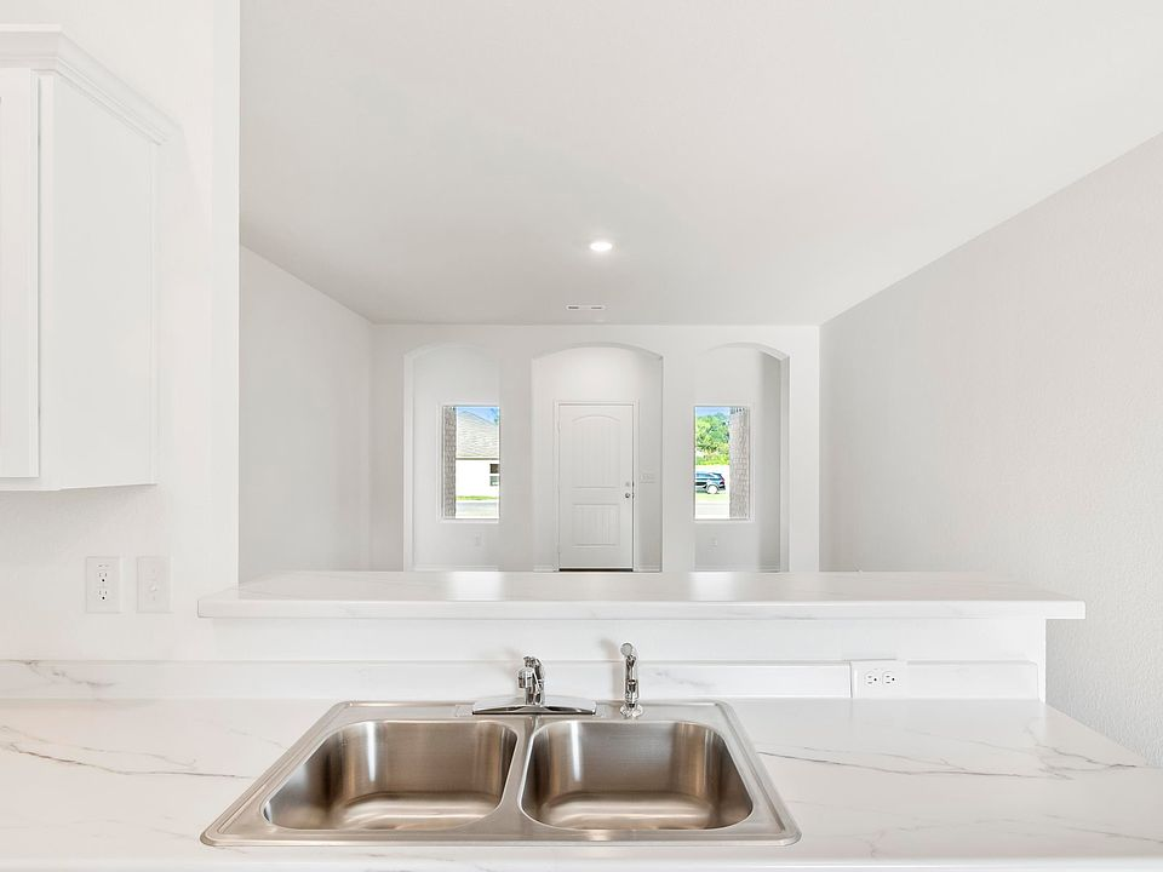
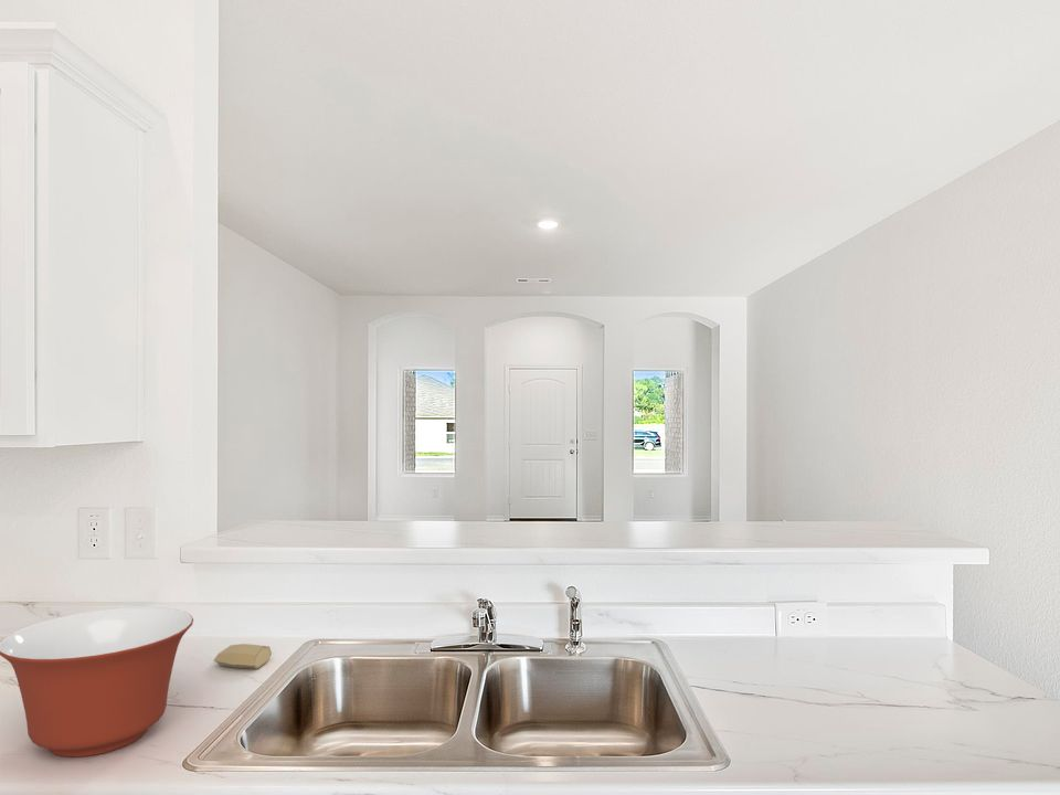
+ mixing bowl (100, 682)
+ soap bar (241, 654)
